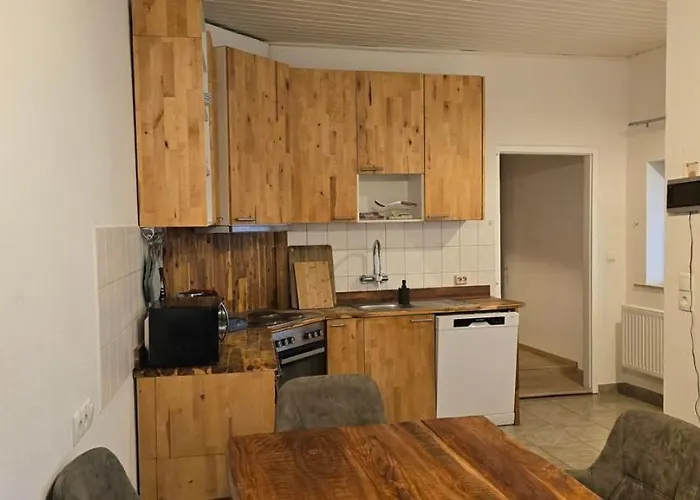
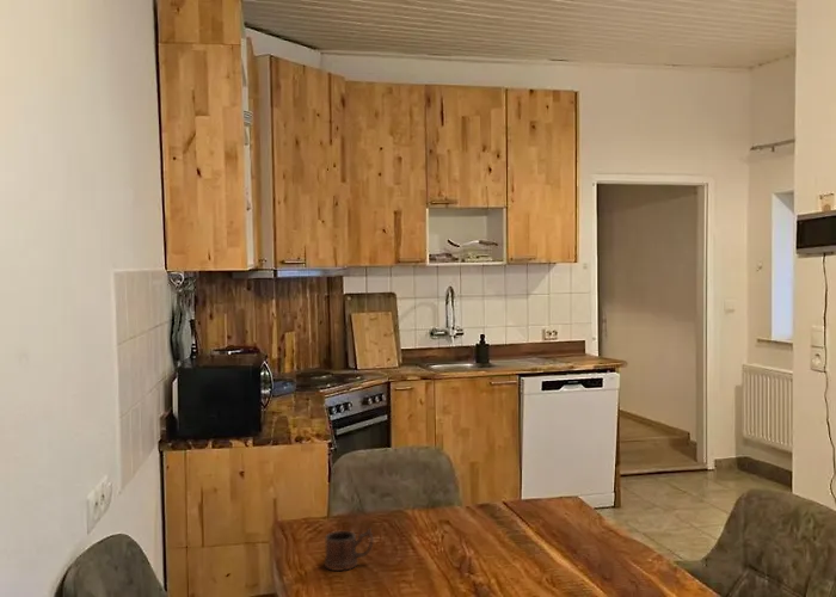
+ mug (349, 546)
